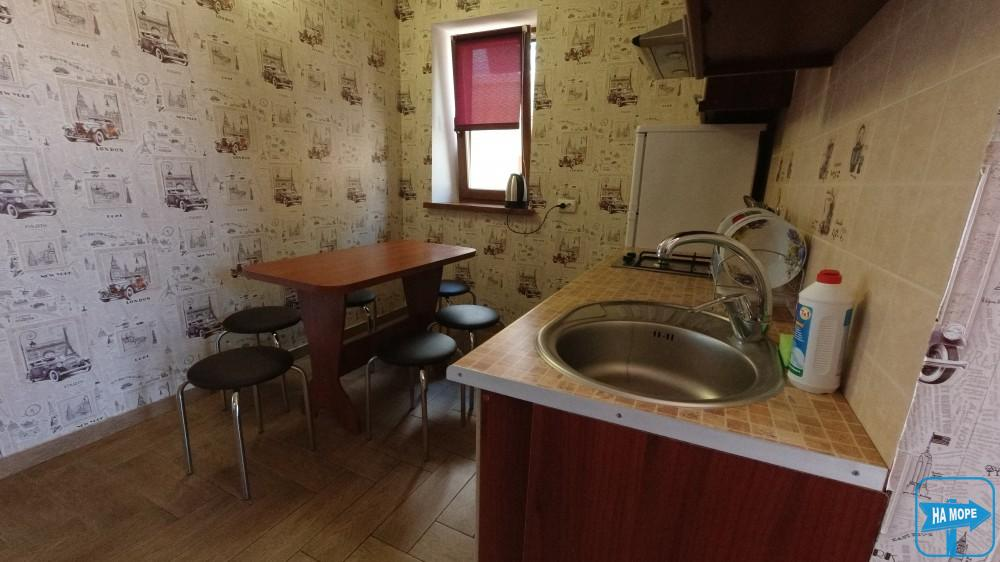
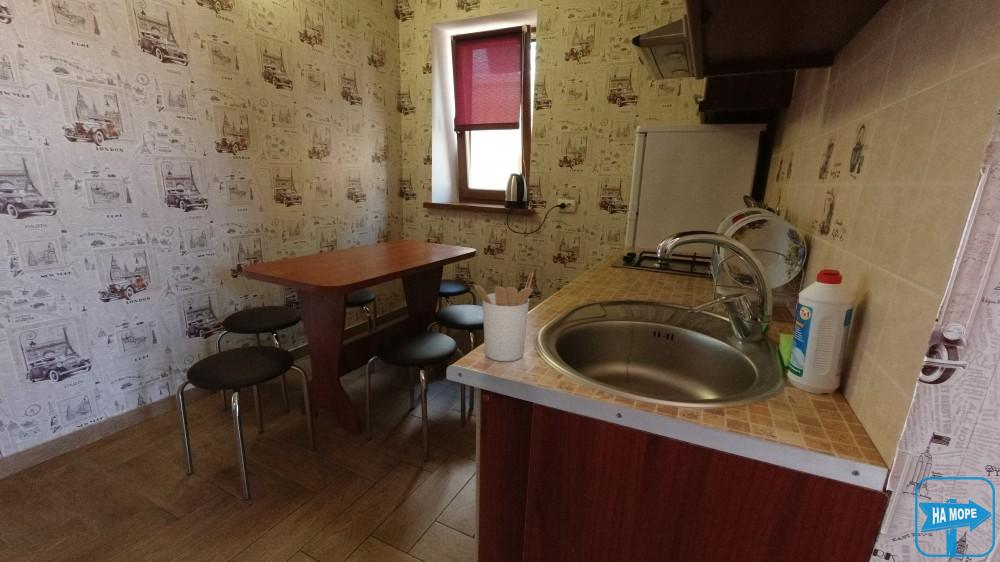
+ utensil holder (507, 317)
